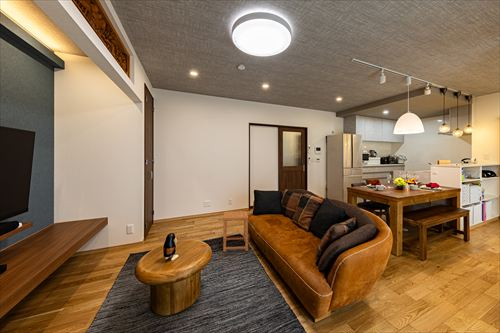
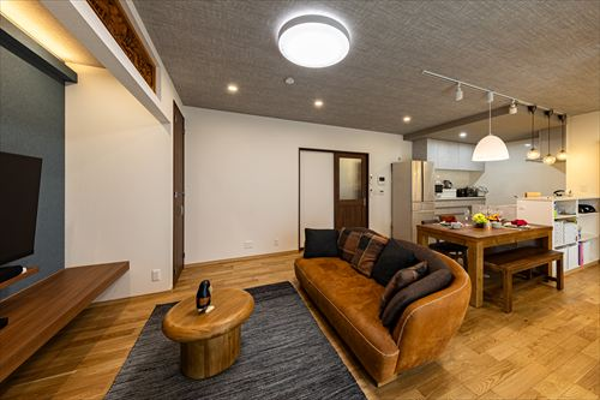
- side table (235, 238)
